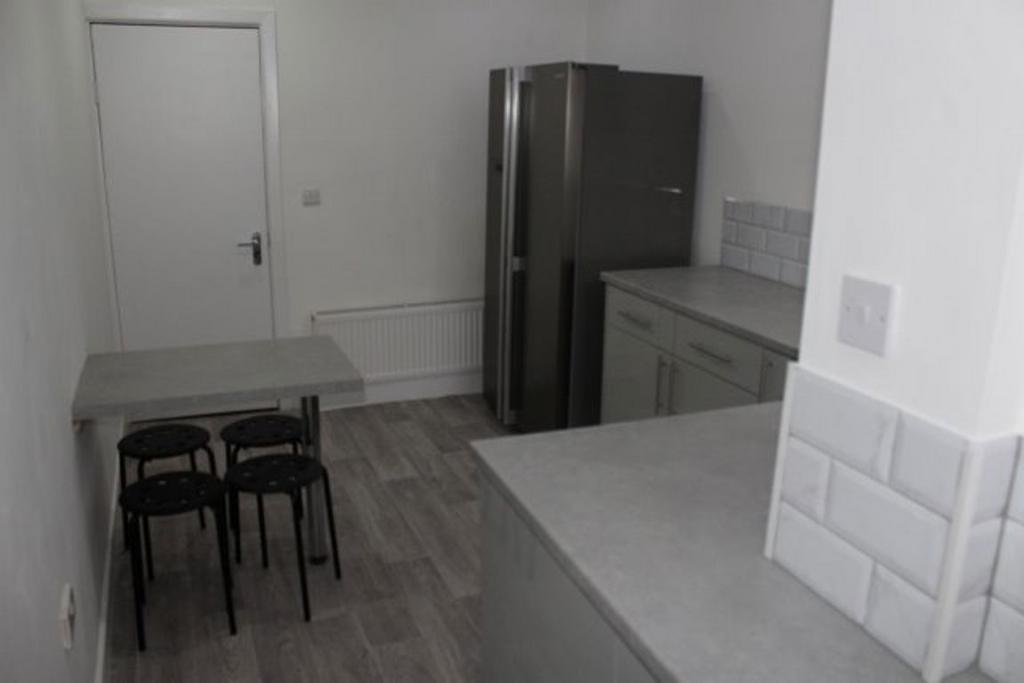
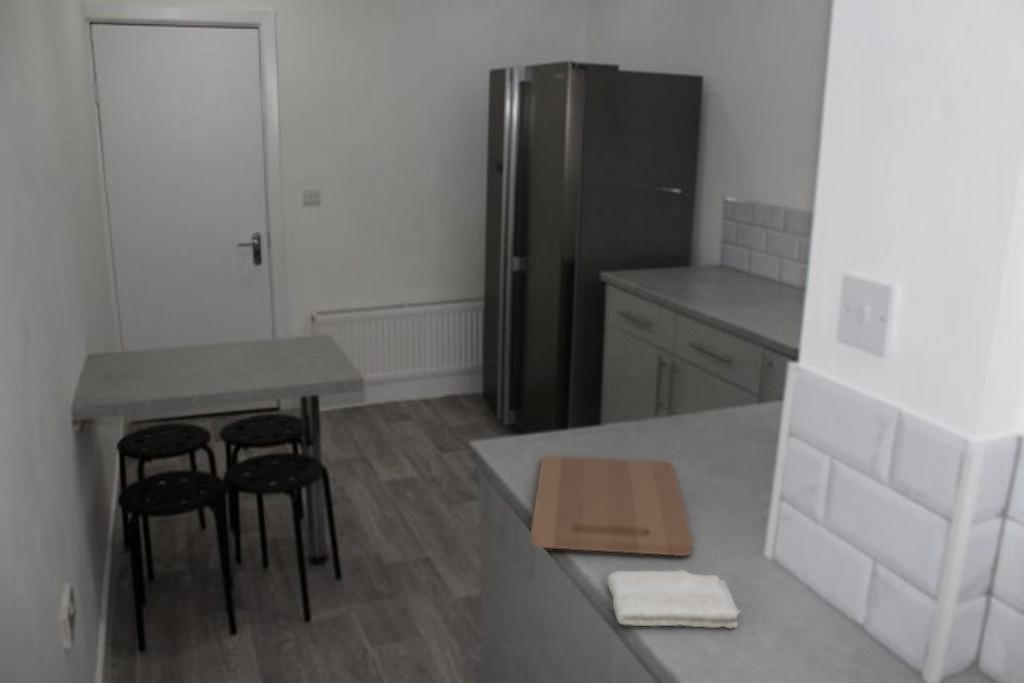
+ washcloth (672, 598)
+ cutting board (608, 499)
